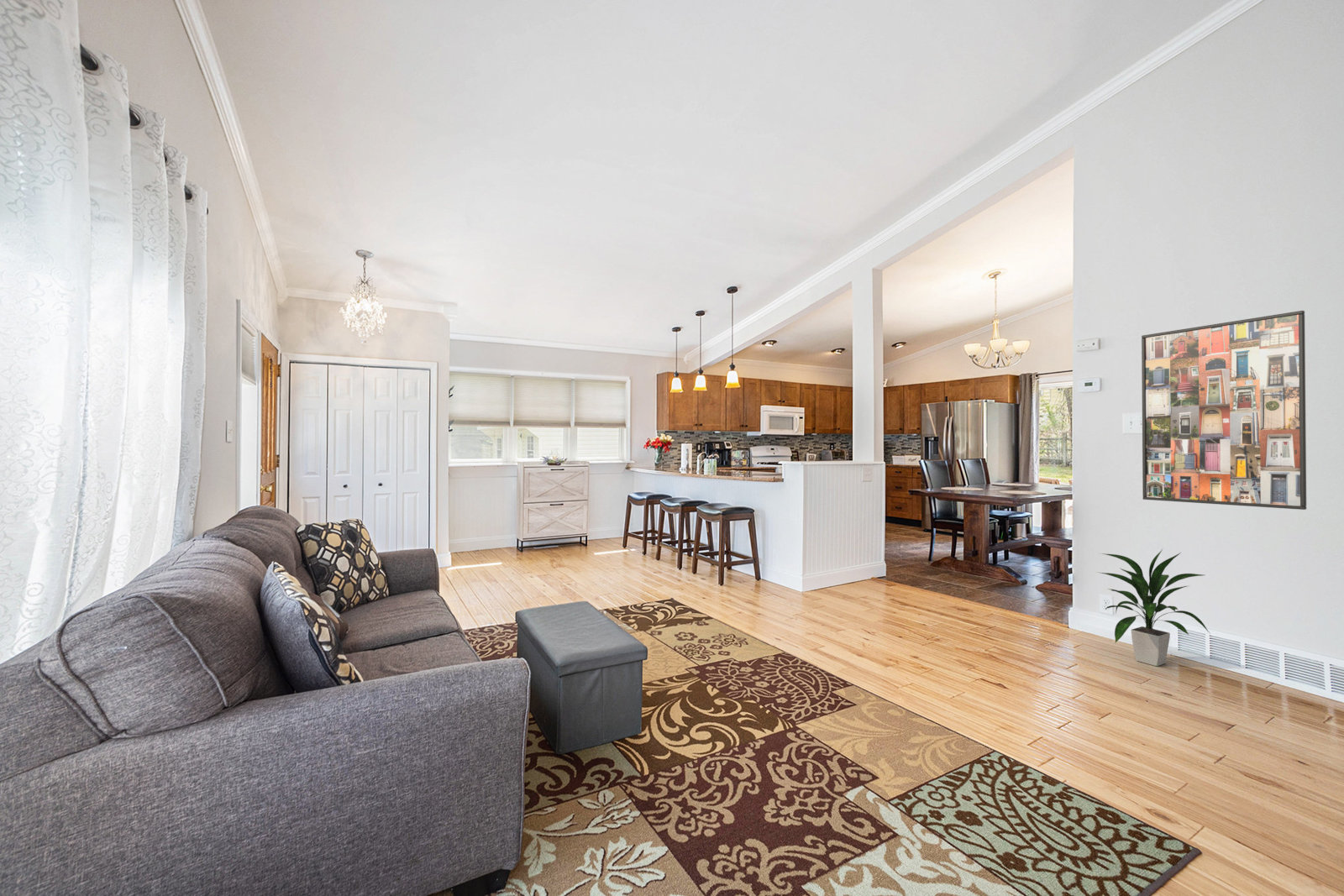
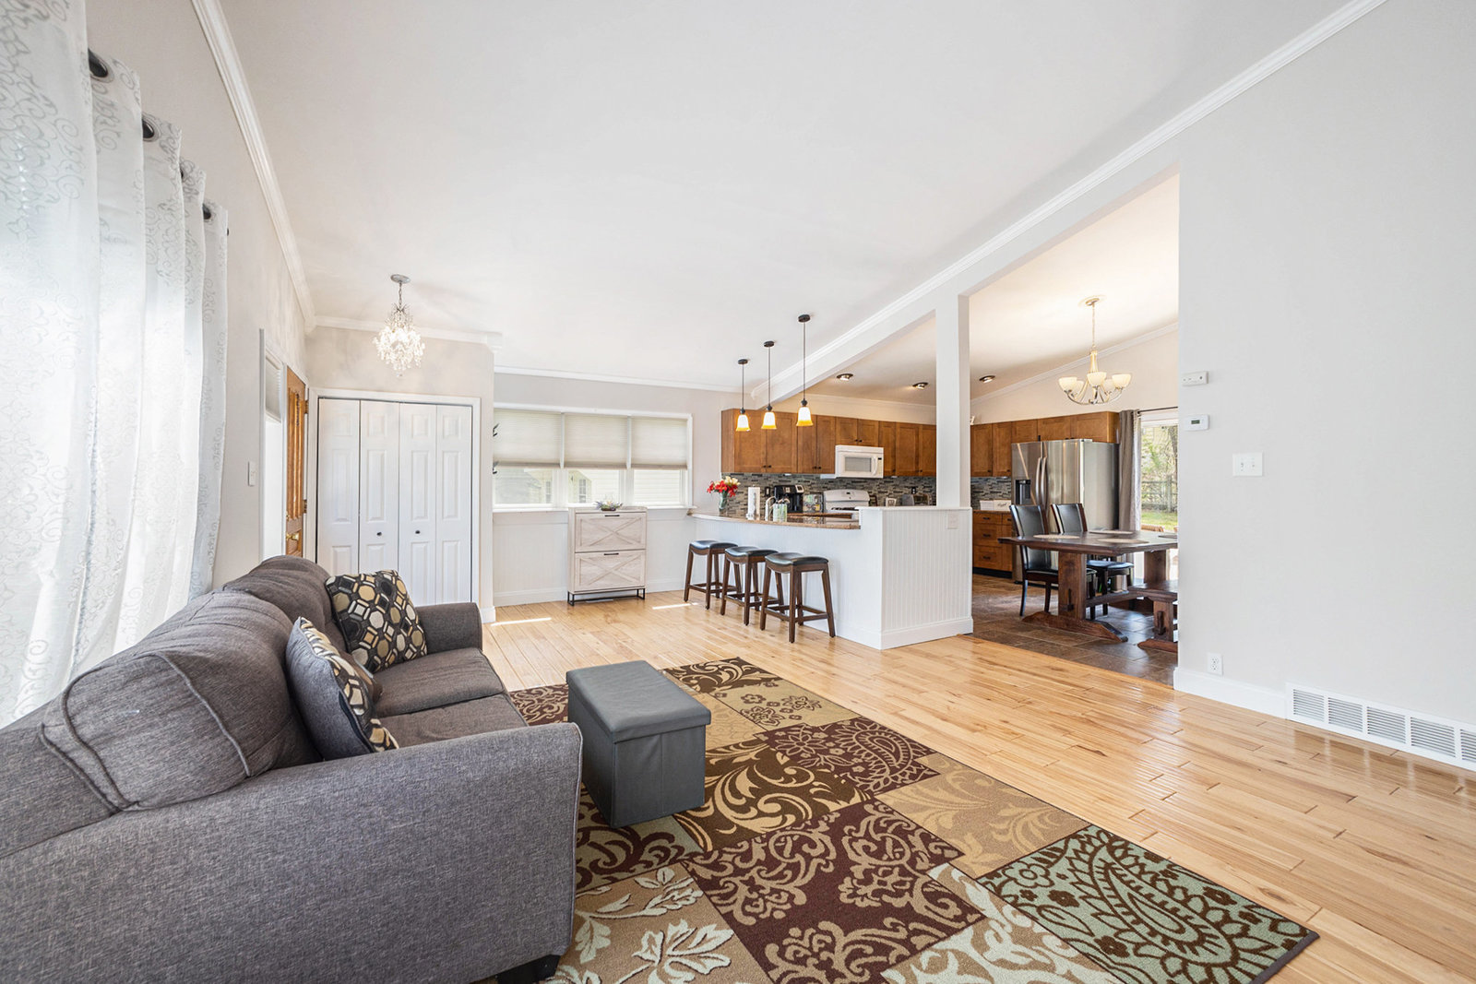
- indoor plant (1145, 604)
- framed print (1215, 414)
